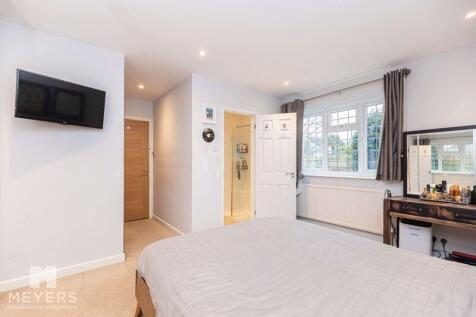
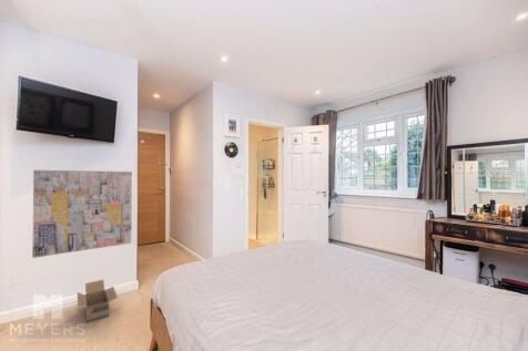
+ cardboard box (97, 301)
+ wall art (87, 209)
